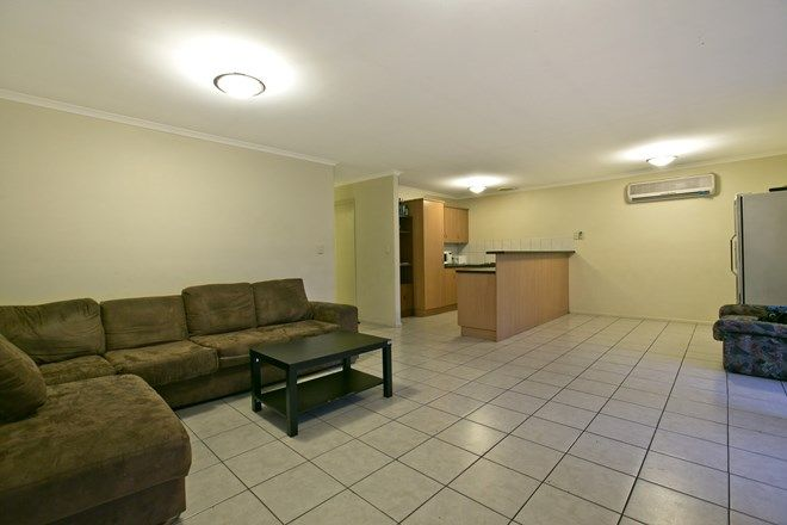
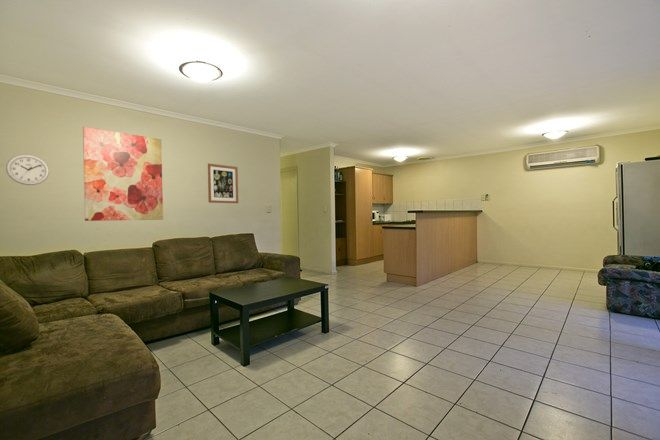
+ wall art (223, 184)
+ wall clock (28, 169)
+ wall art (126, 177)
